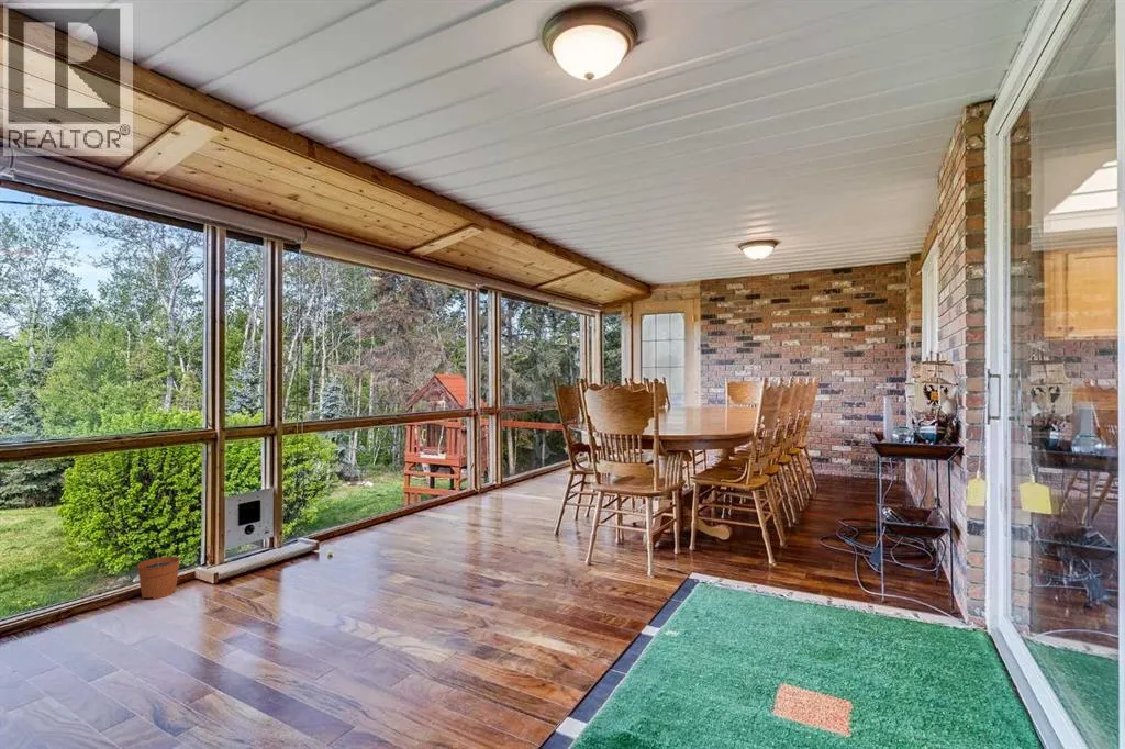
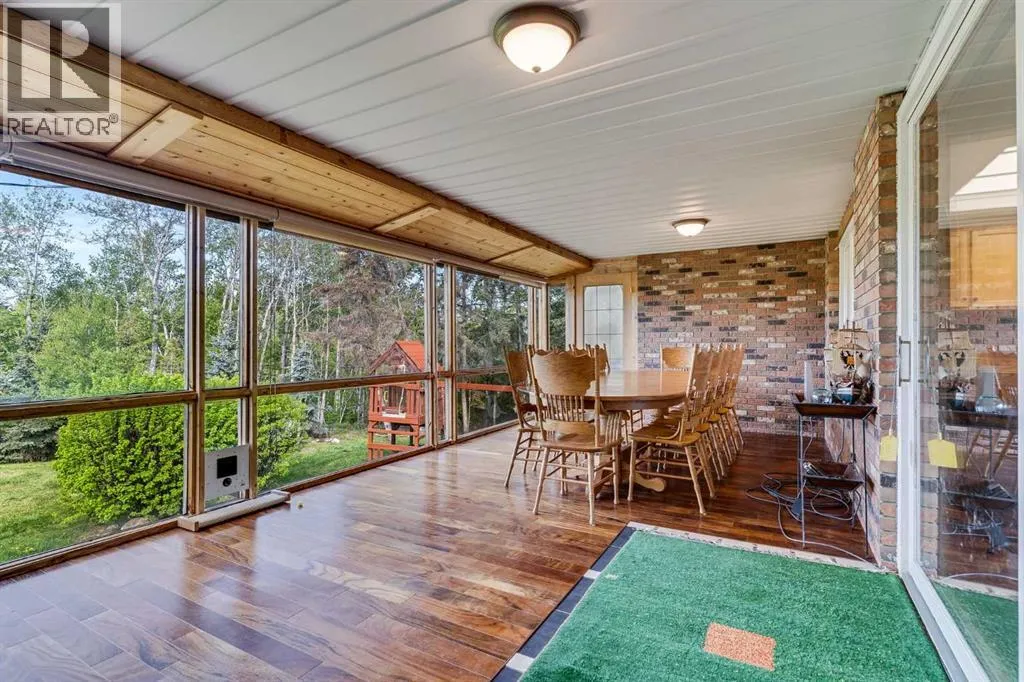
- plant pot (158, 569)
